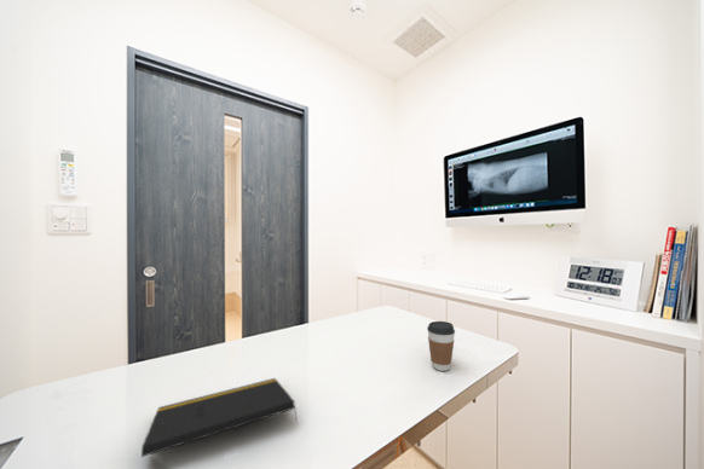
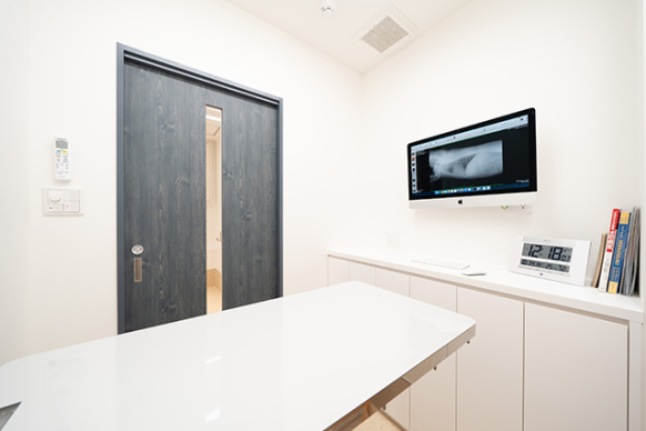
- notepad (224, 407)
- coffee cup (440, 344)
